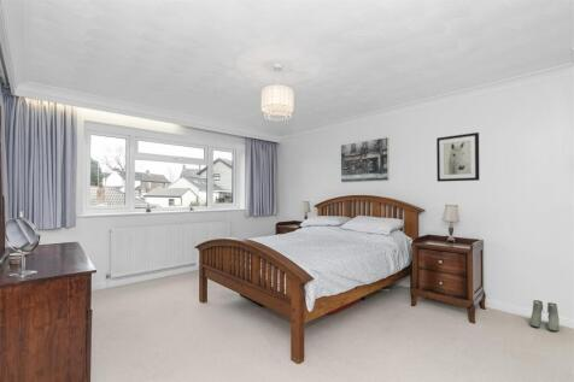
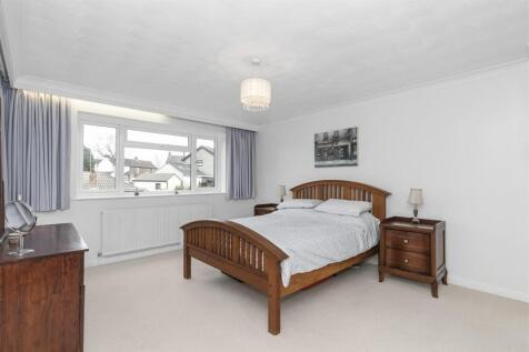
- wall art (457, 158)
- boots (543, 312)
